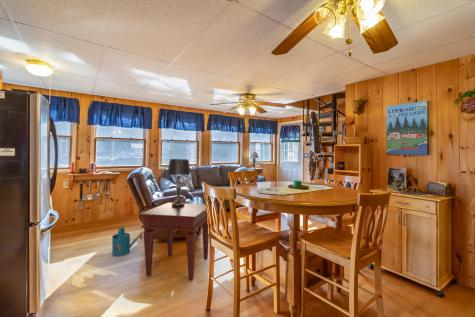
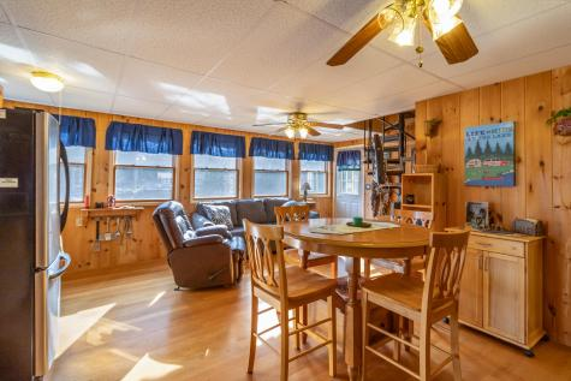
- watering can (127, 239)
- table lamp (178, 182)
- side table (186, 237)
